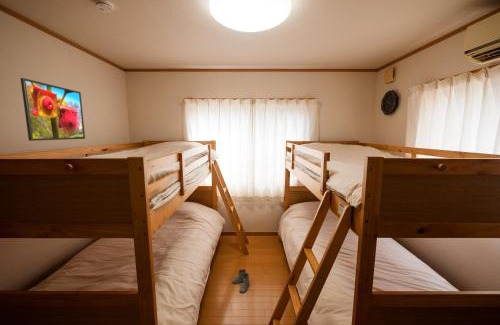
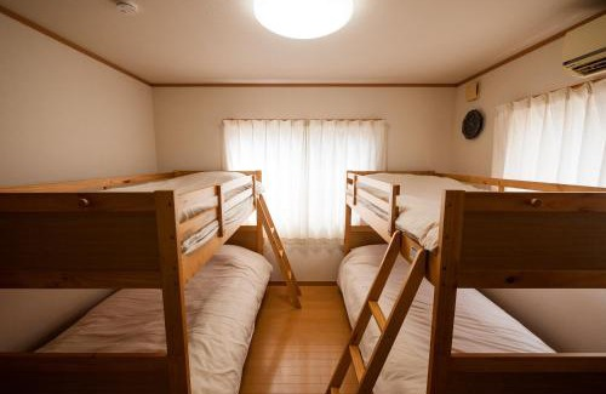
- boots (241, 278)
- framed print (58, 113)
